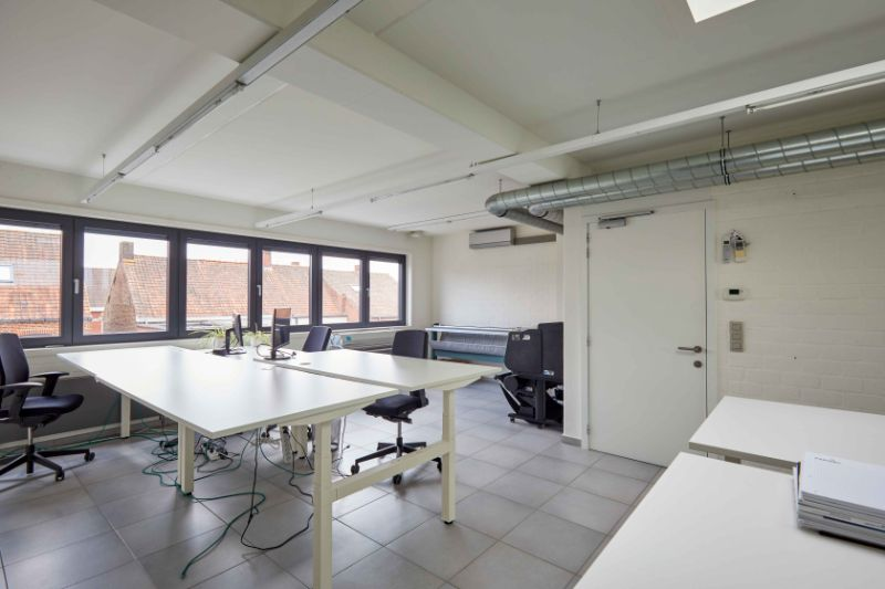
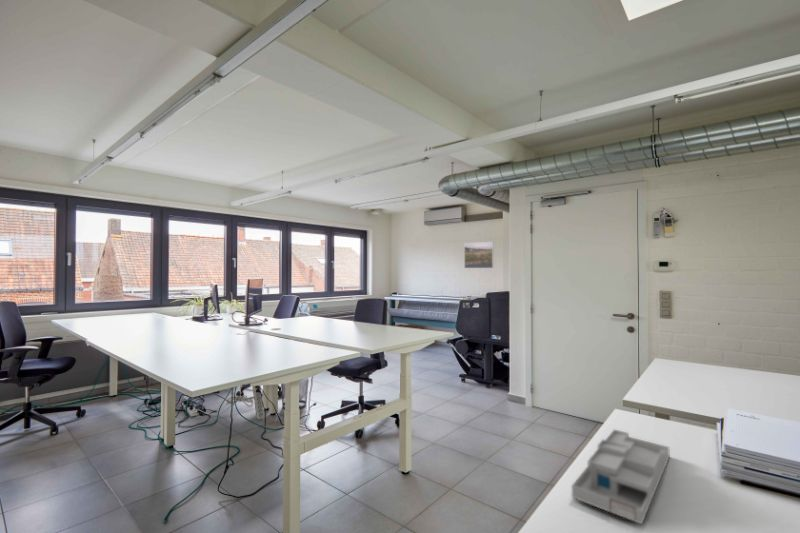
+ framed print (478, 255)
+ desk organizer (625, 461)
